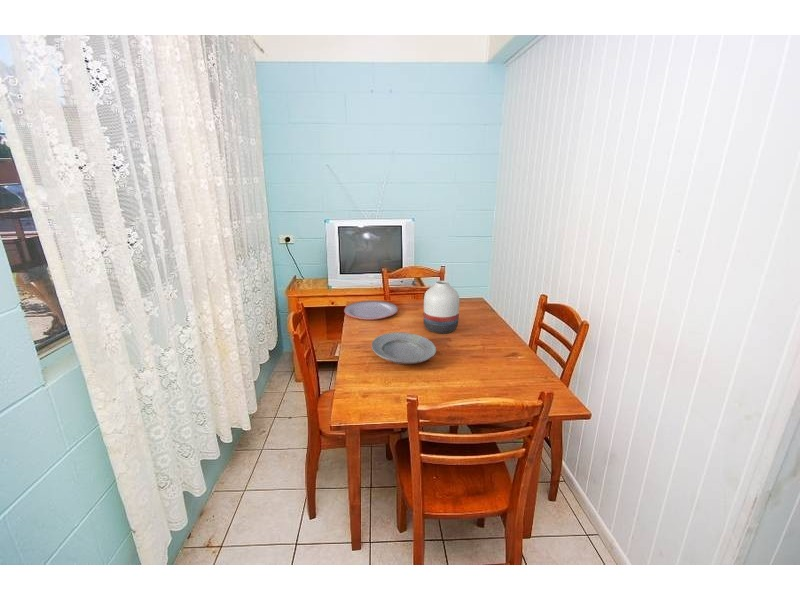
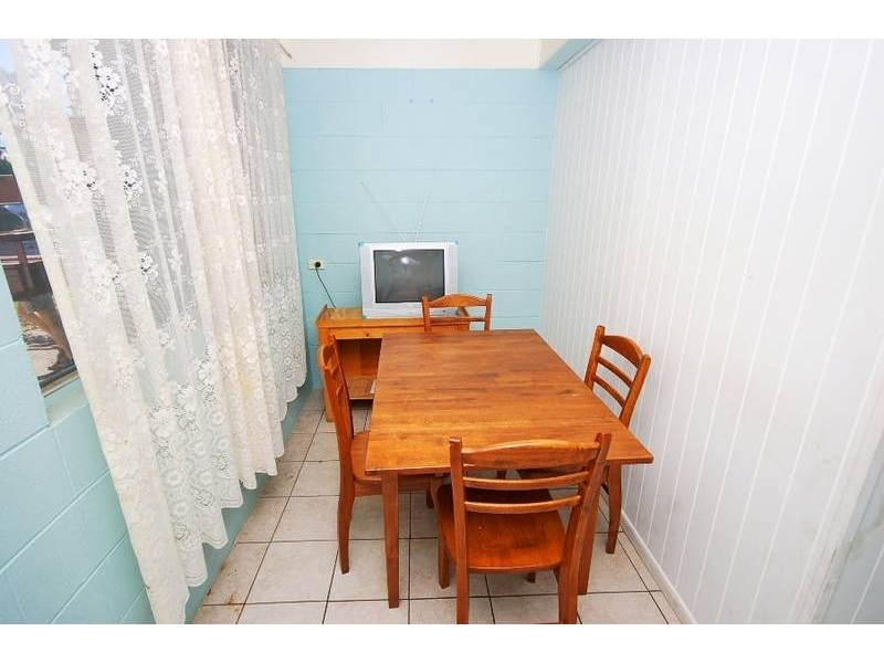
- plate (403, 351)
- plate (371, 310)
- vase (441, 306)
